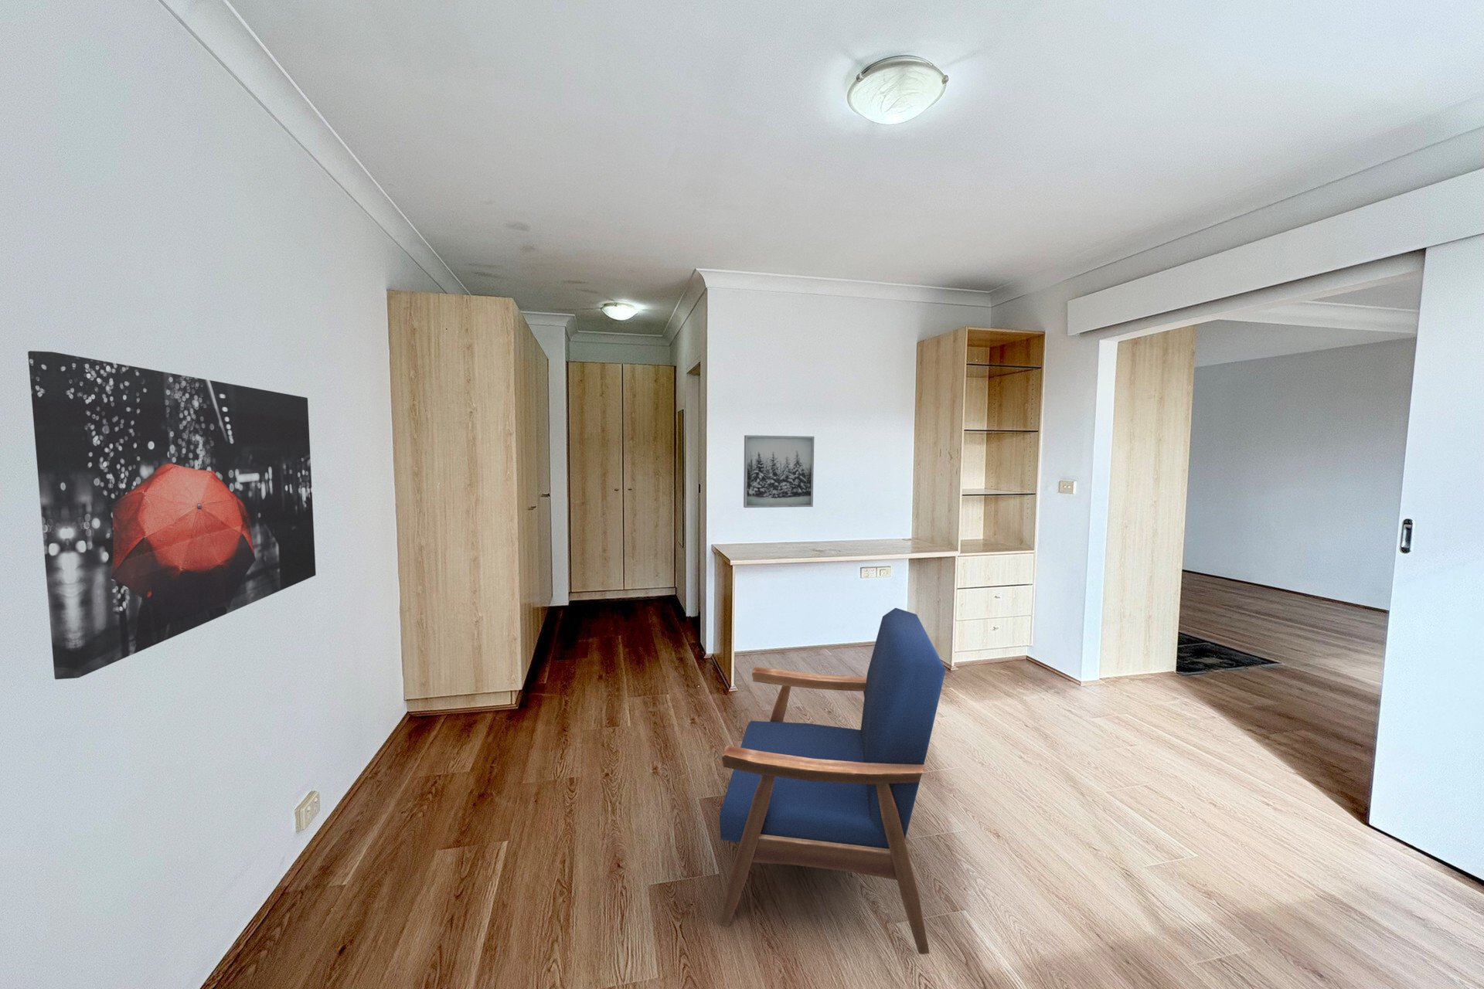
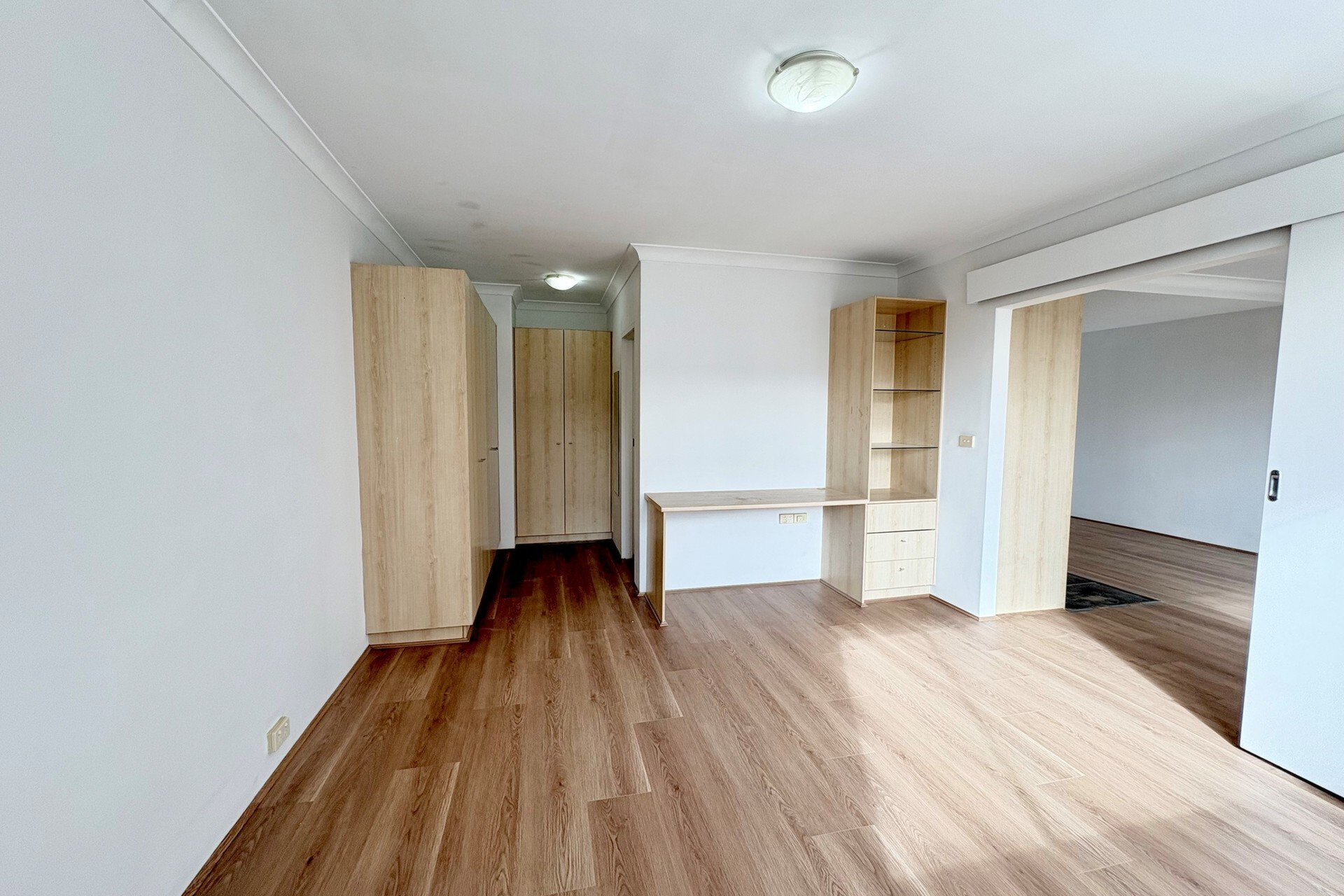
- wall art (218, 498)
- armchair (827, 747)
- wall art (778, 471)
